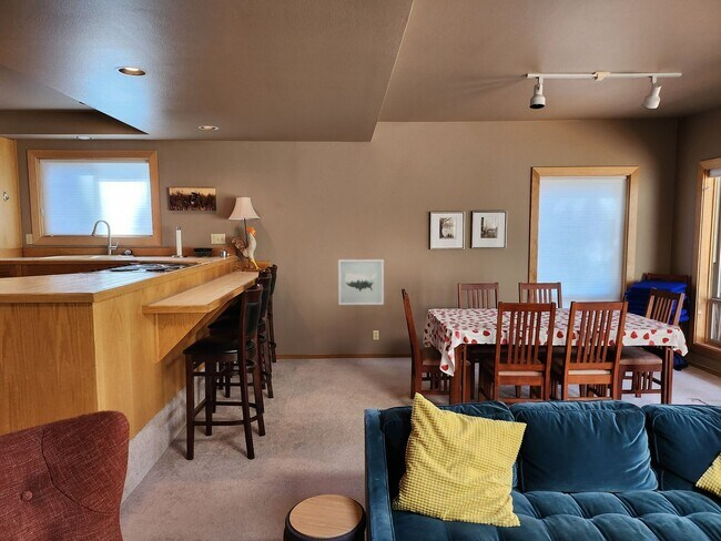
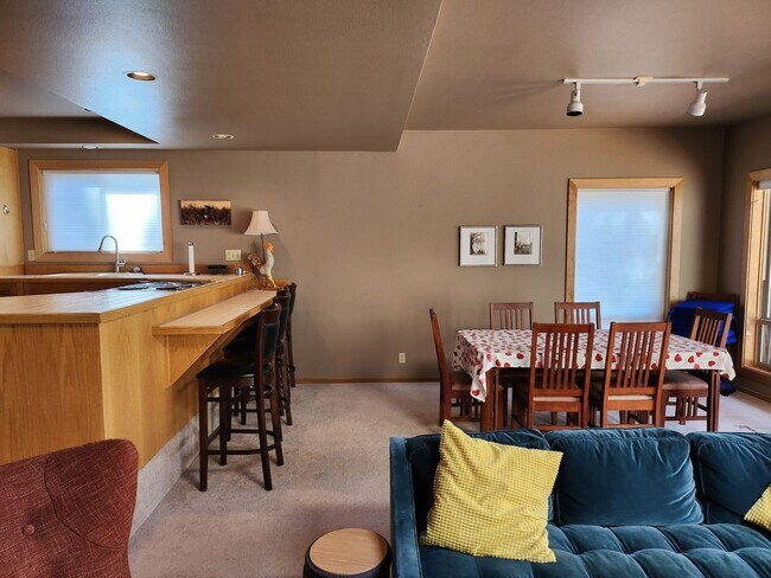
- wall art (360, 282)
